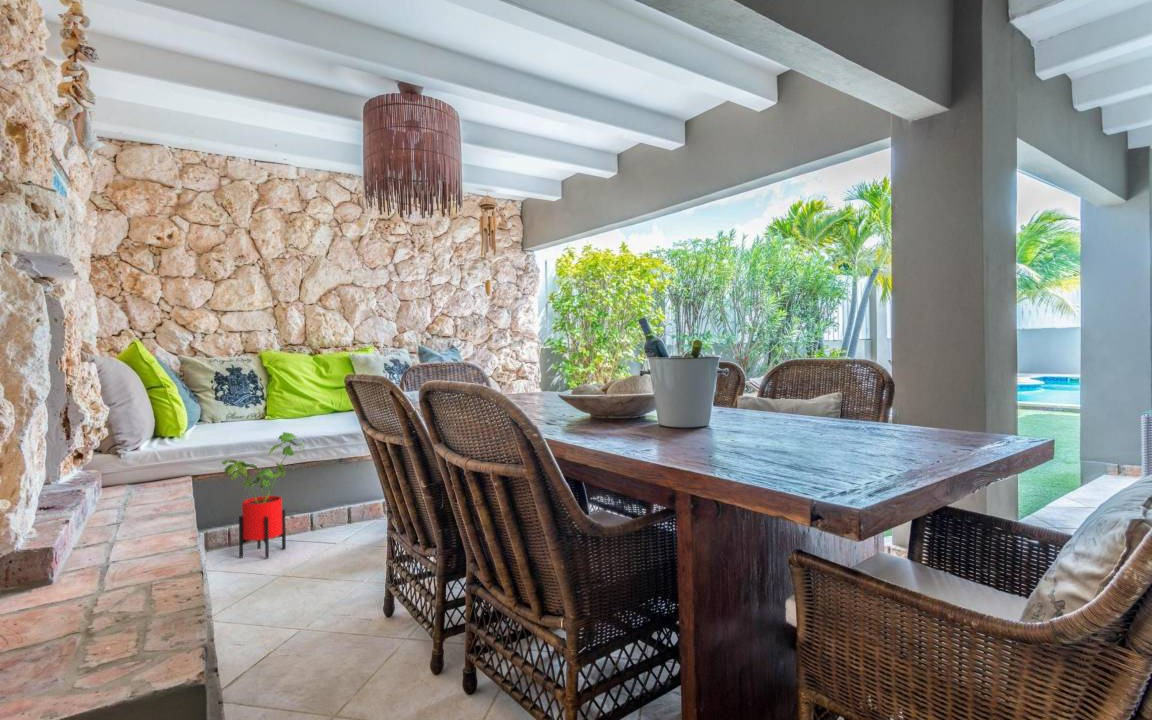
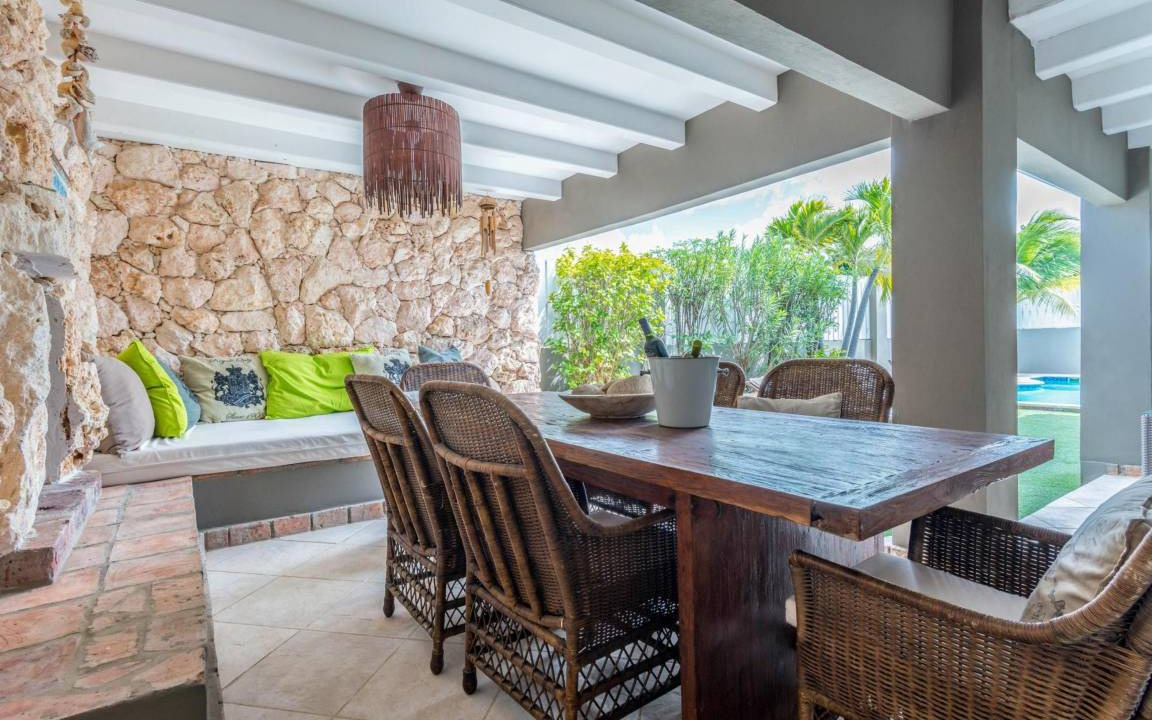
- house plant (268, 492)
